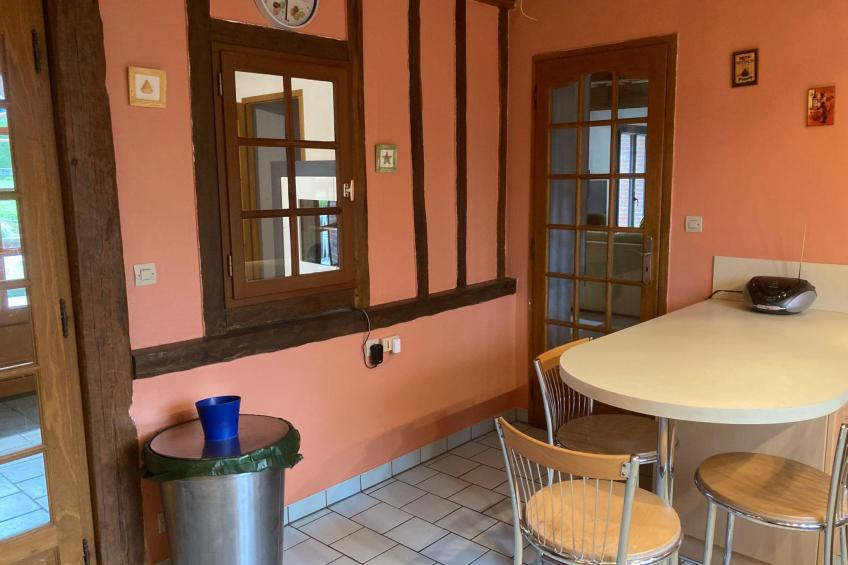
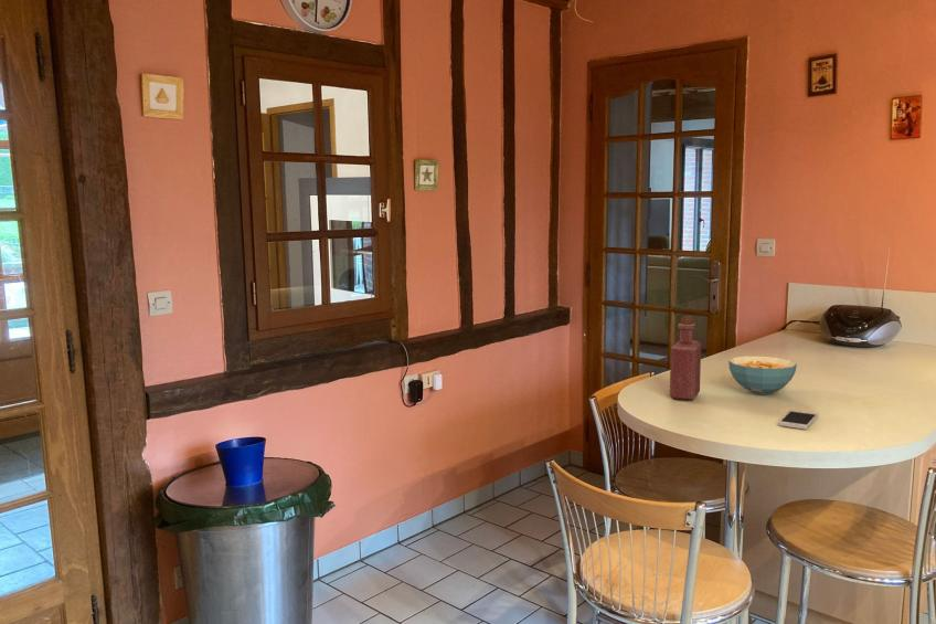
+ cereal bowl (762, 377)
+ bottle (685, 357)
+ smartphone (798, 419)
